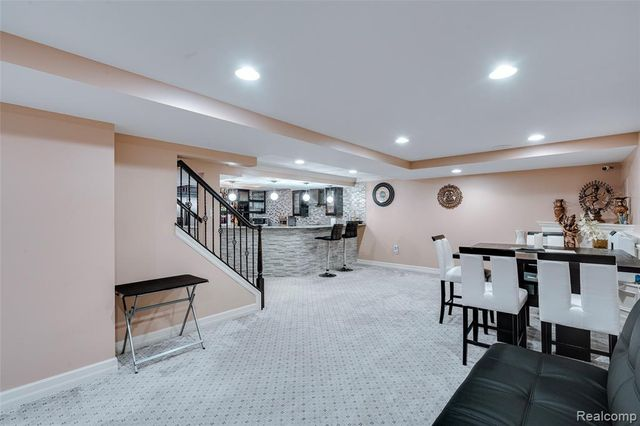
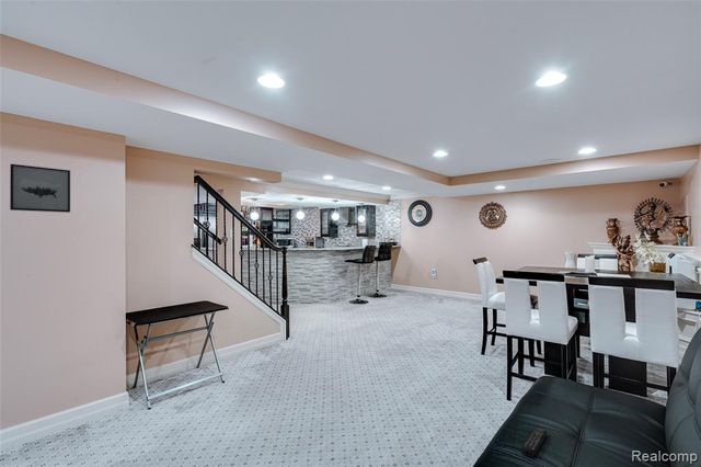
+ remote control (535, 441)
+ wall art (41, 189)
